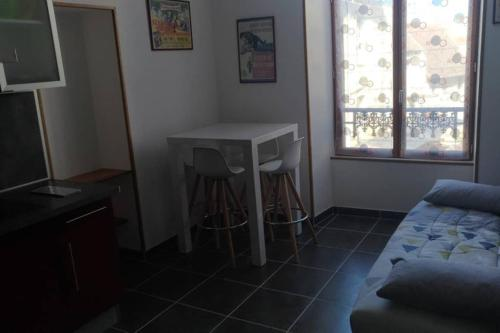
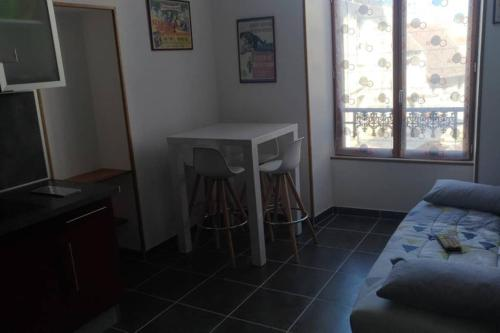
+ remote control (448, 241)
